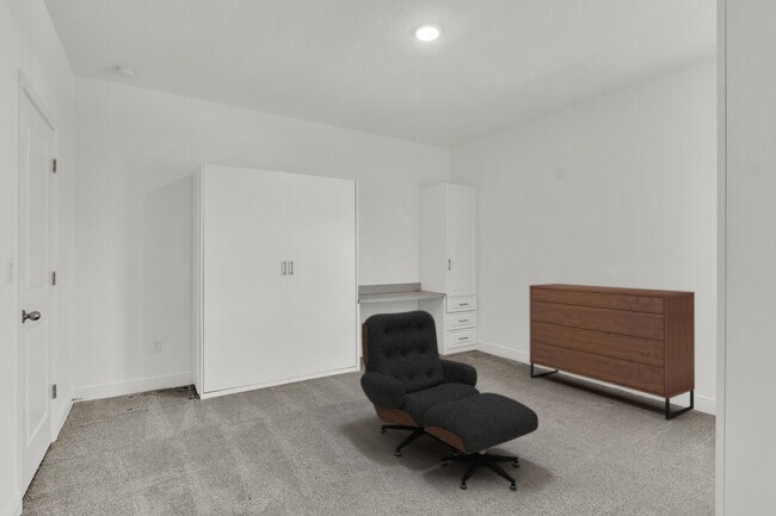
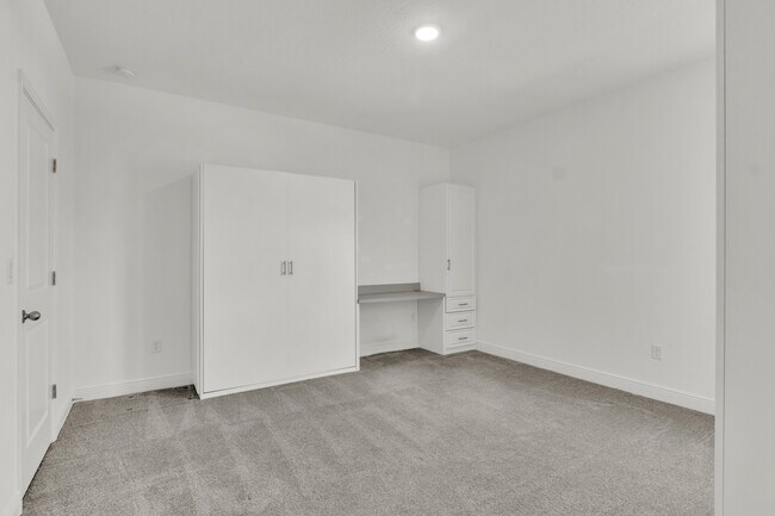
- dresser (603, 340)
- lounge chair (443, 384)
